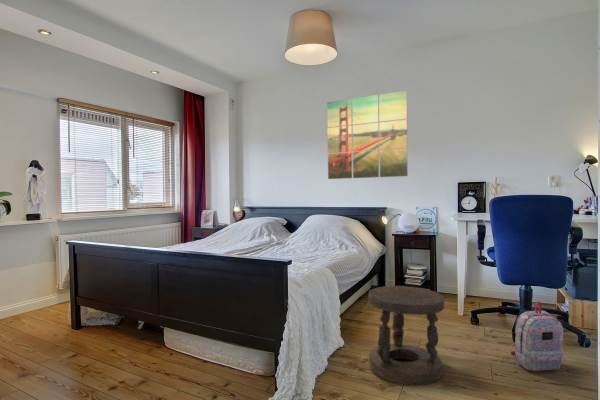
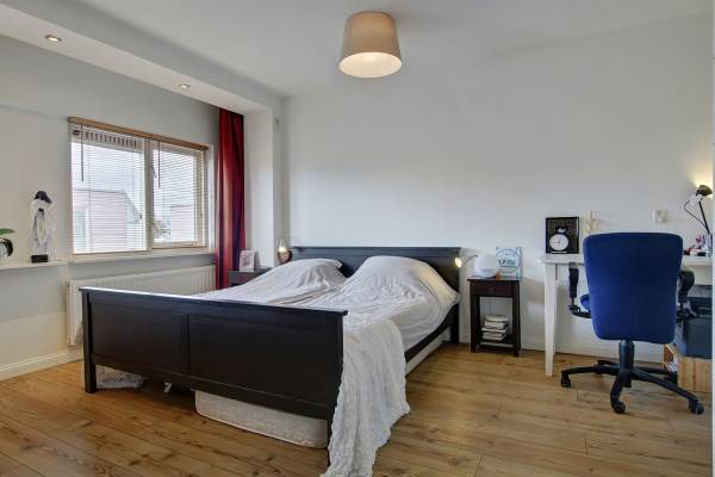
- wall art (365, 137)
- stool (403, 330)
- backpack (537, 333)
